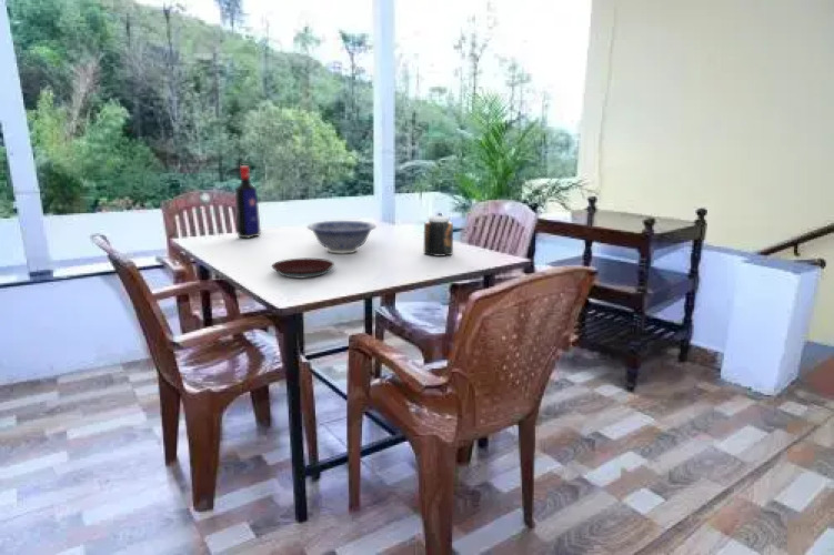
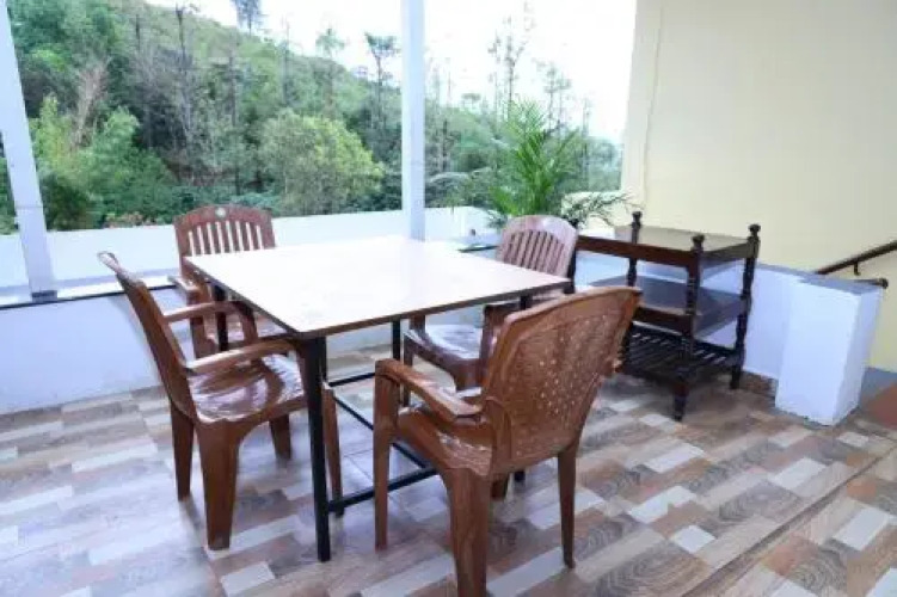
- liquor bottle (247, 201)
- plate (303, 269)
- jar (438, 235)
- decorative bowl (342, 238)
